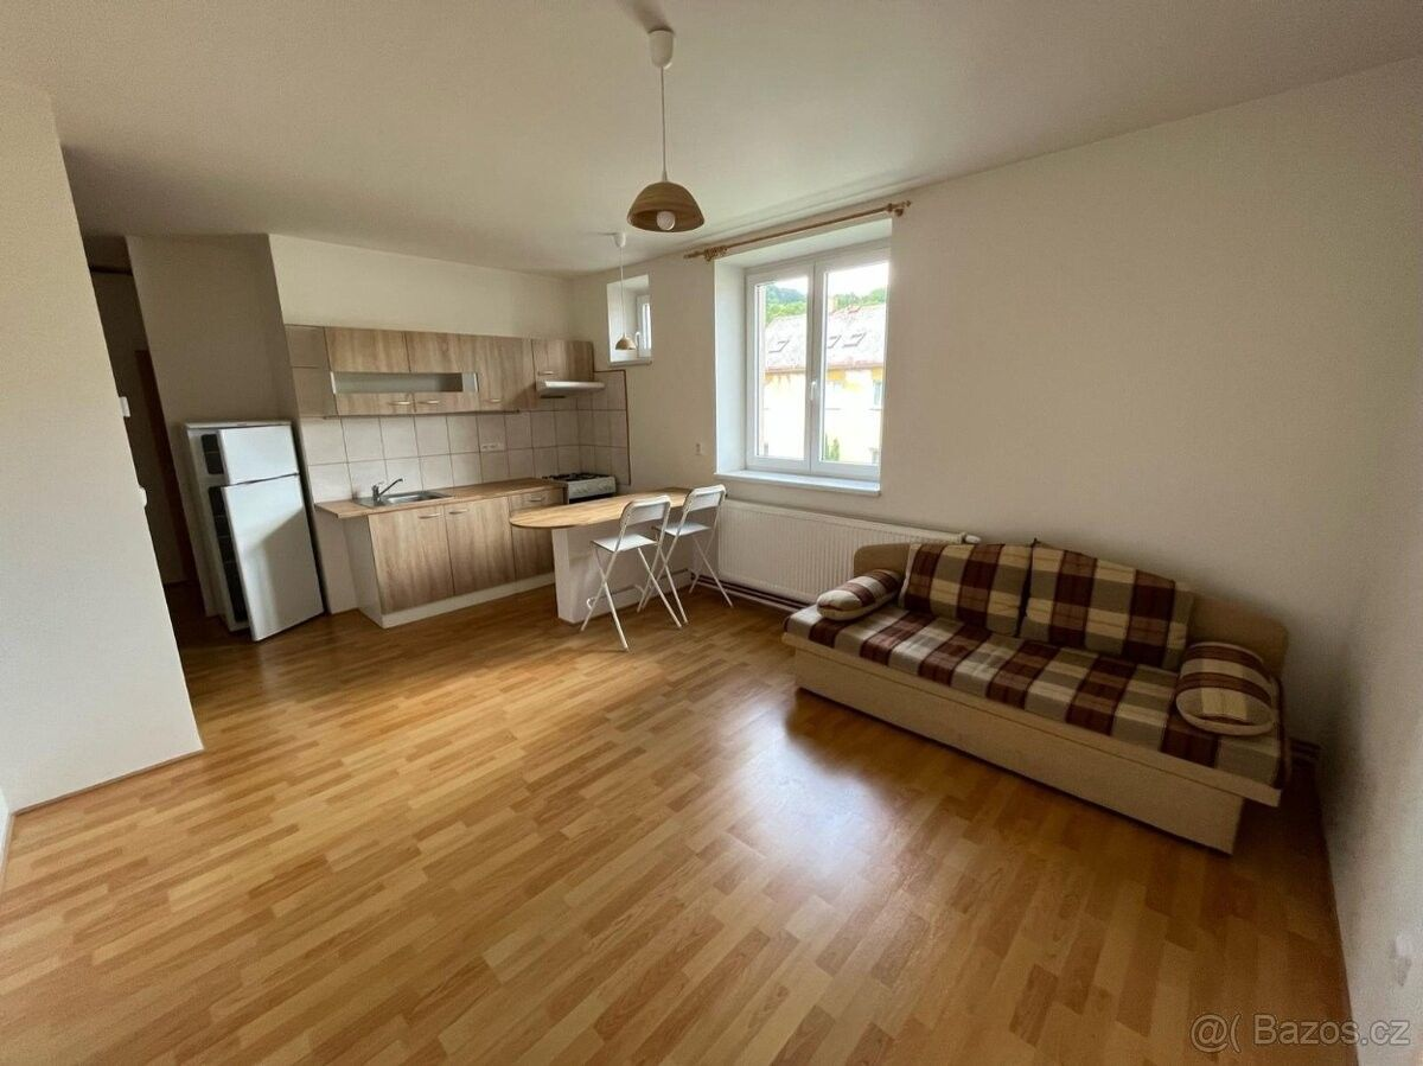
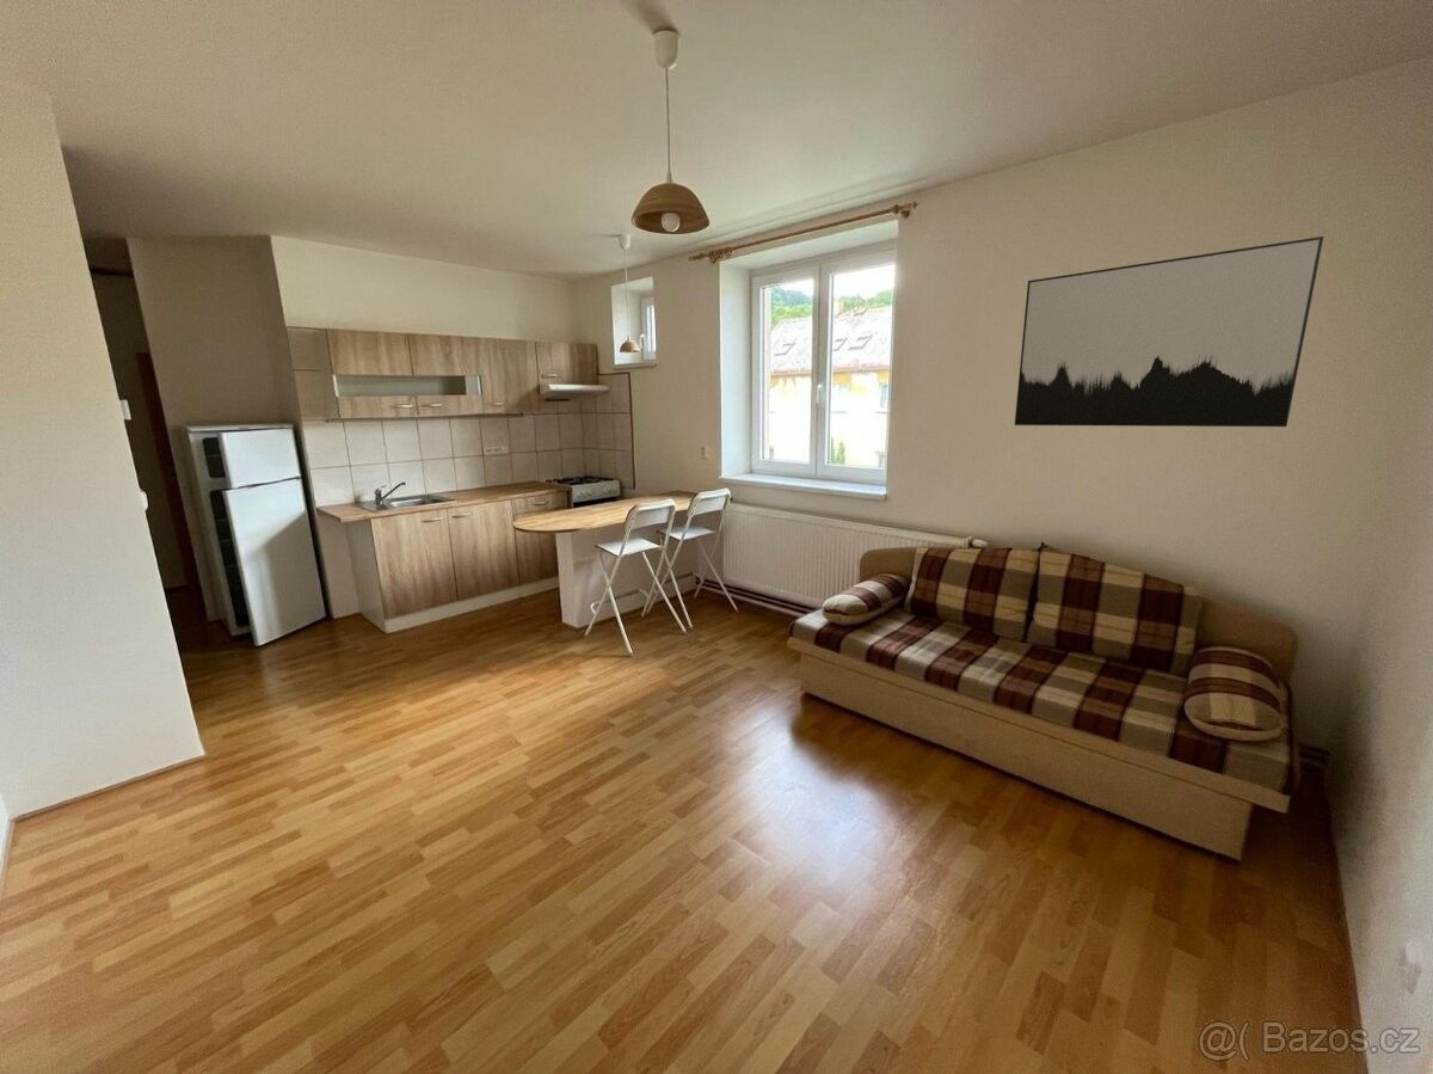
+ wall art (1144, 345)
